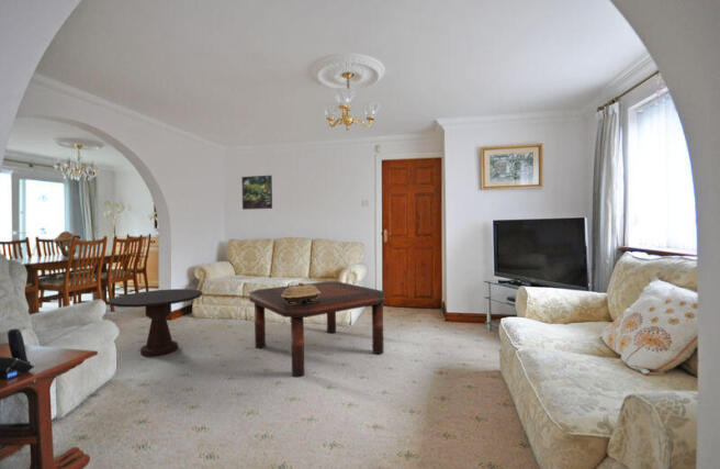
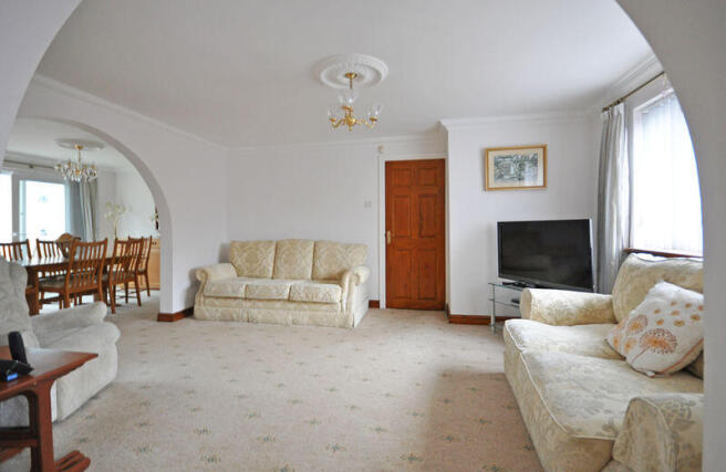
- side table (158, 323)
- decorative box (301, 291)
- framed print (257, 192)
- coffee table (314, 315)
